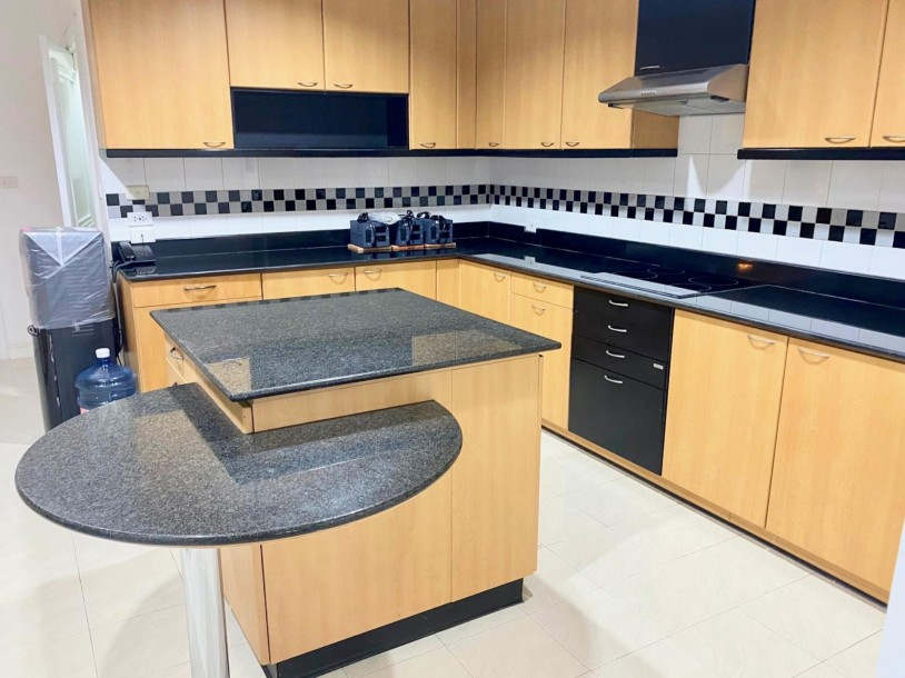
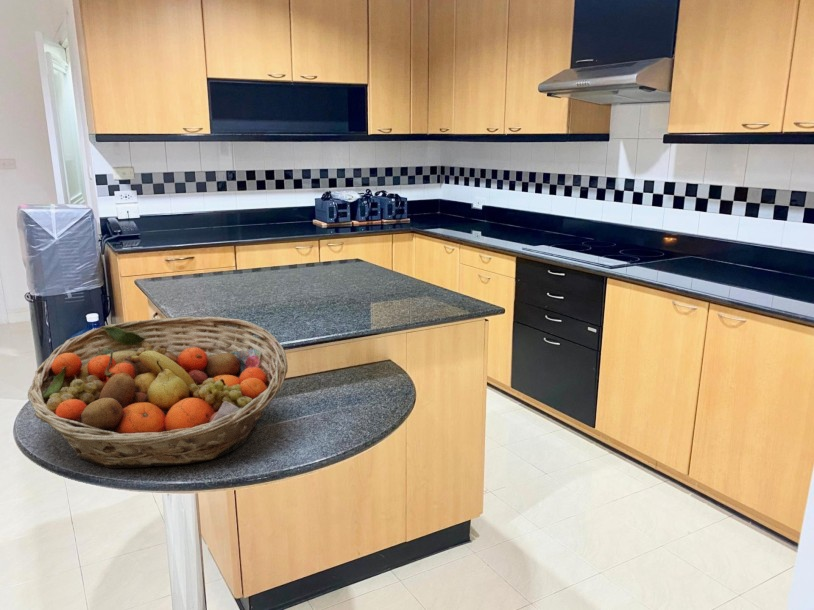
+ fruit basket (165, 387)
